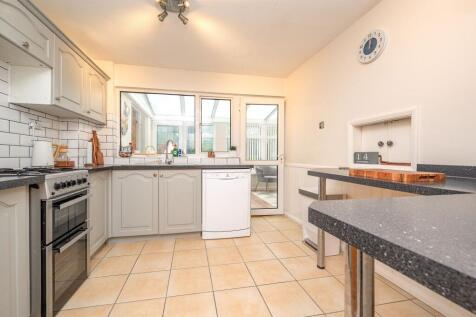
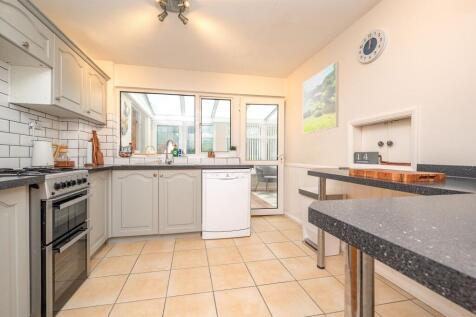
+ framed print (318, 102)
